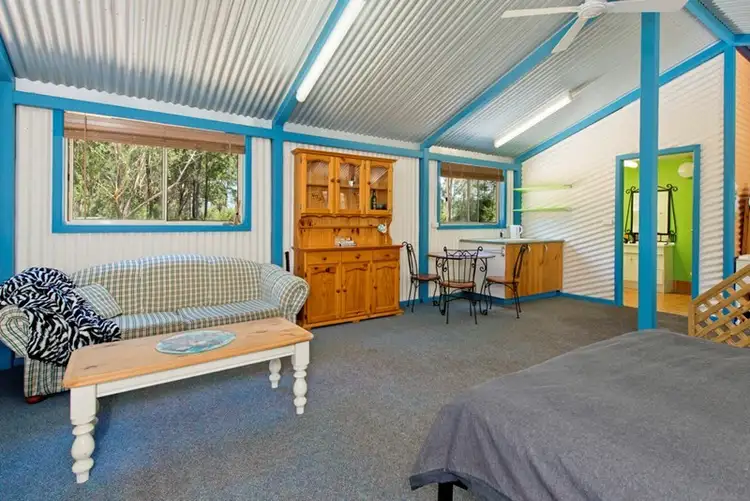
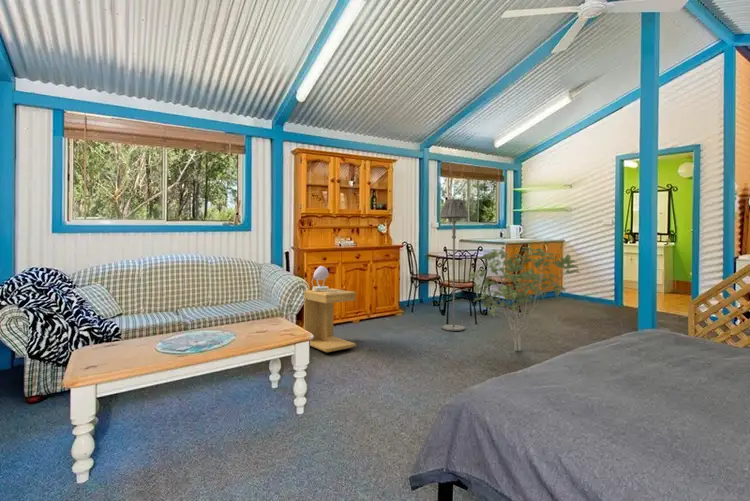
+ table lamp (326, 277)
+ shrub (520, 298)
+ floor lamp (453, 264)
+ side table (329, 319)
